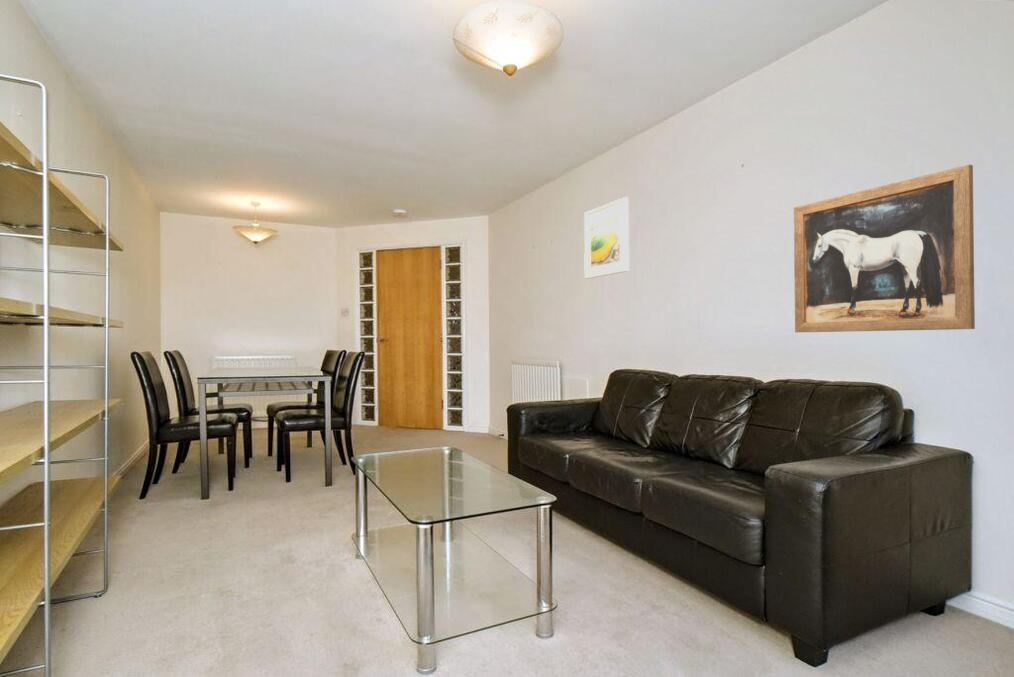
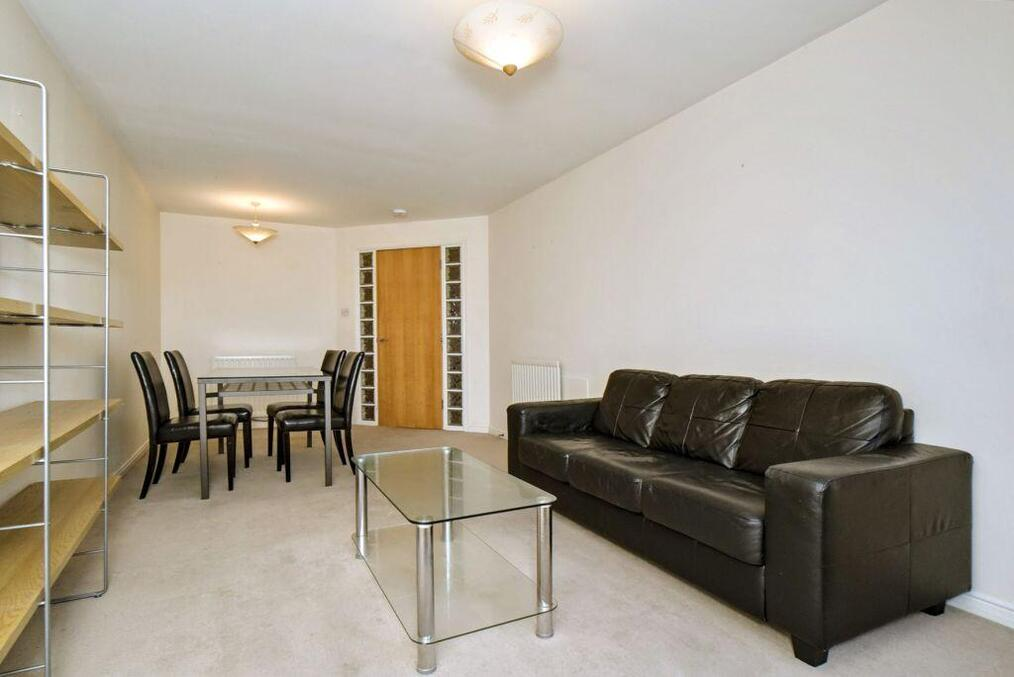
- wall art (871, 260)
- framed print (605, 240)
